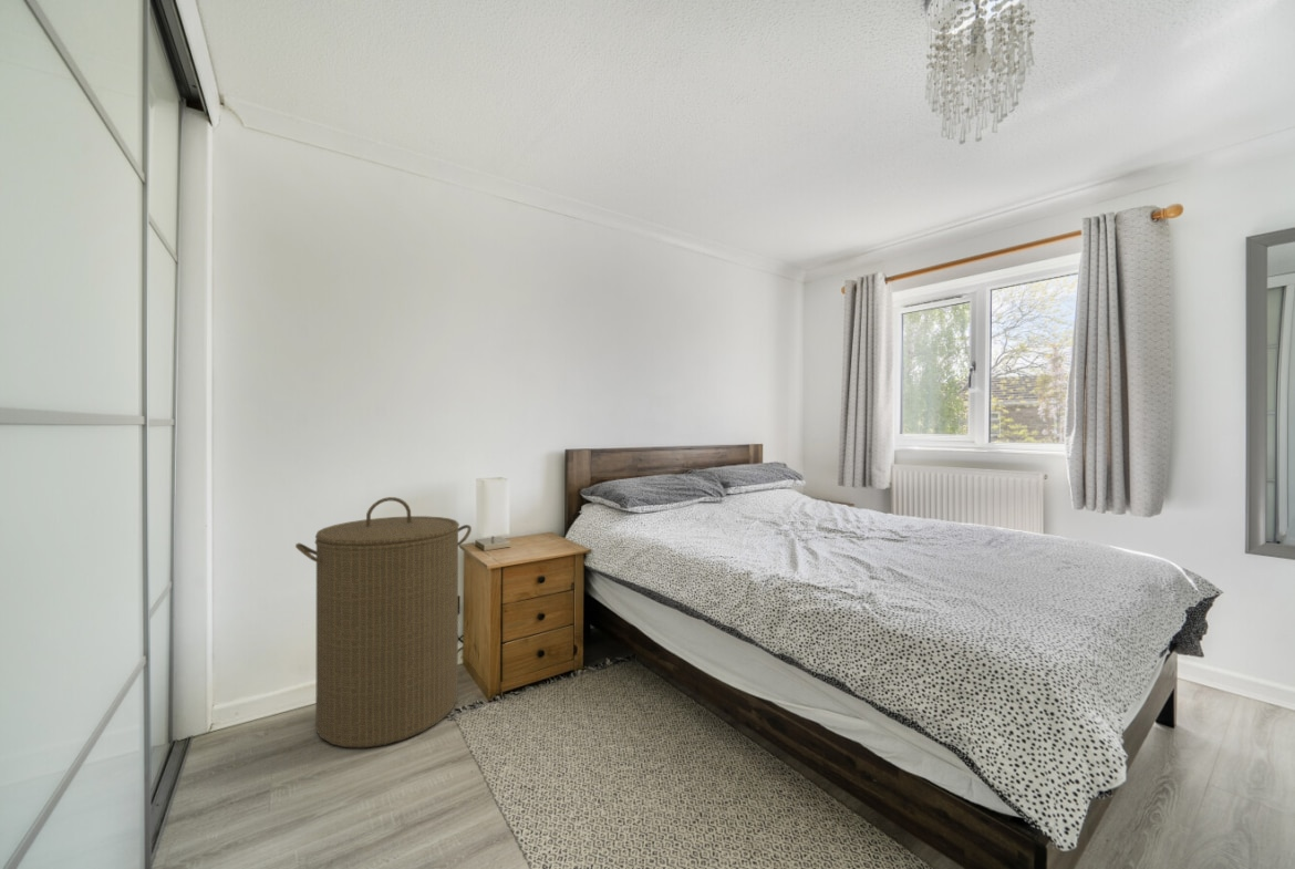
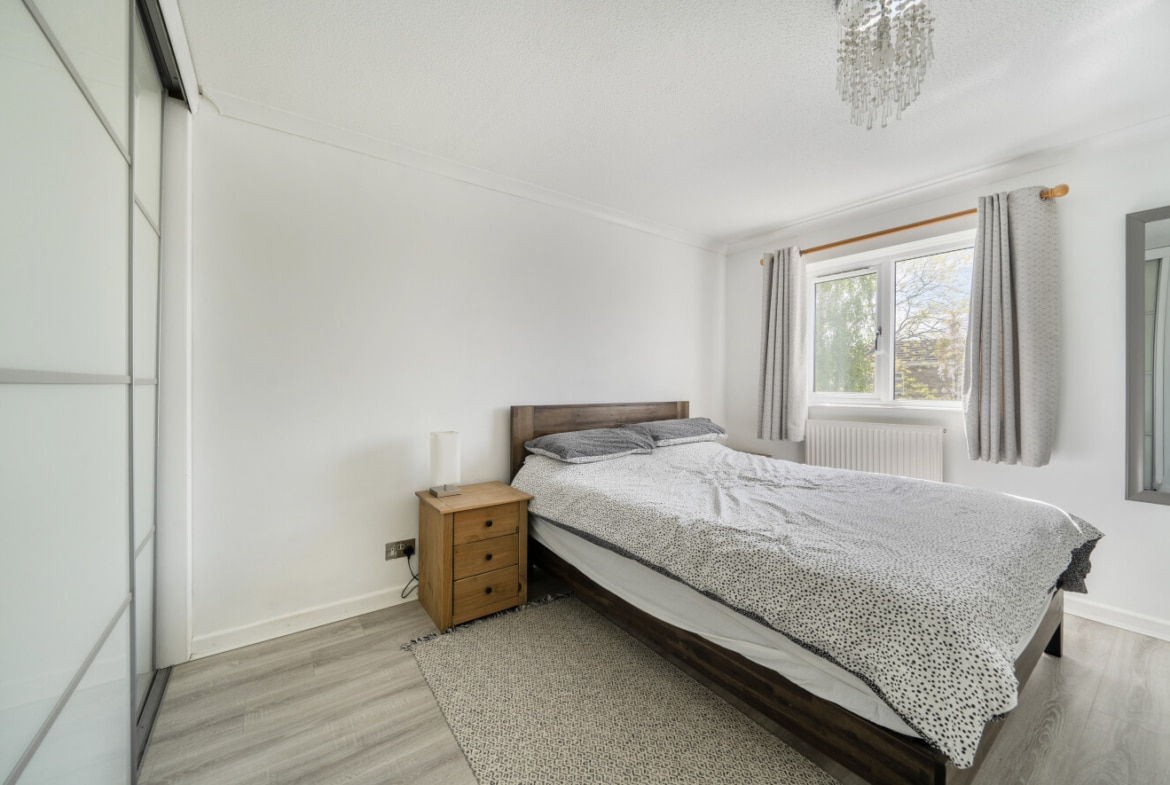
- laundry hamper (391, 603)
